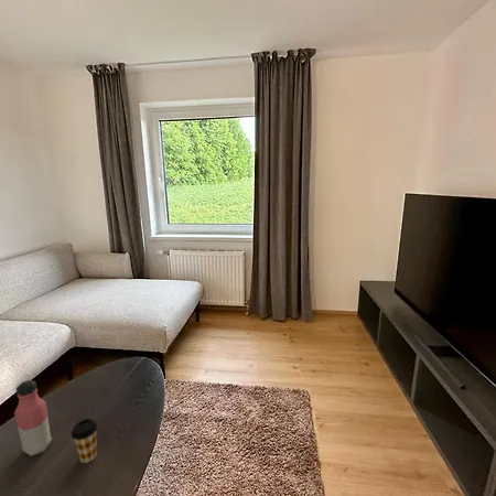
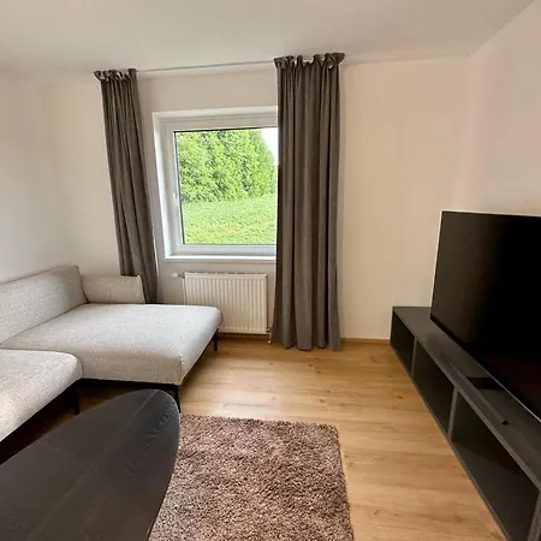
- water bottle (32, 416)
- coffee cup (86, 441)
